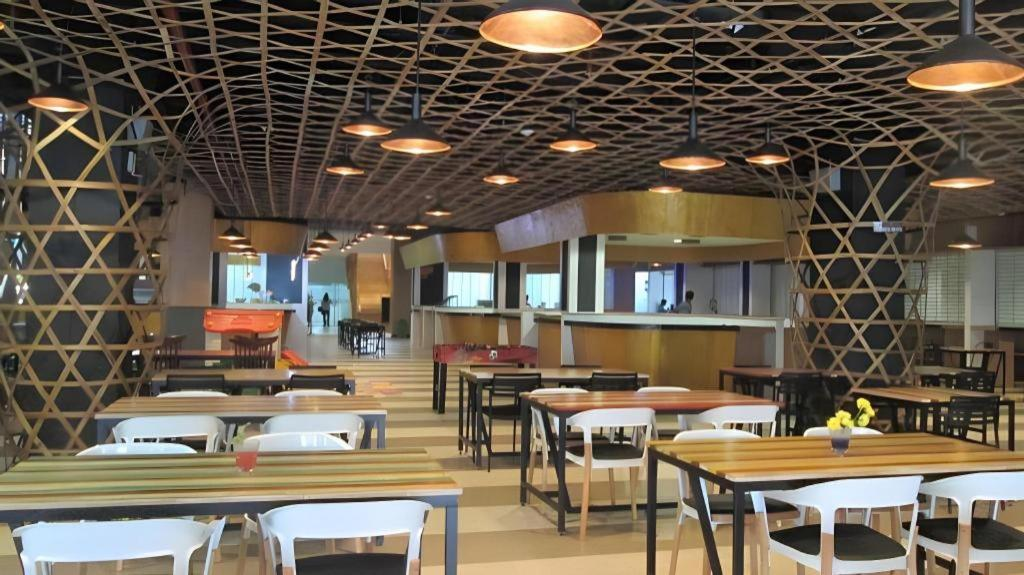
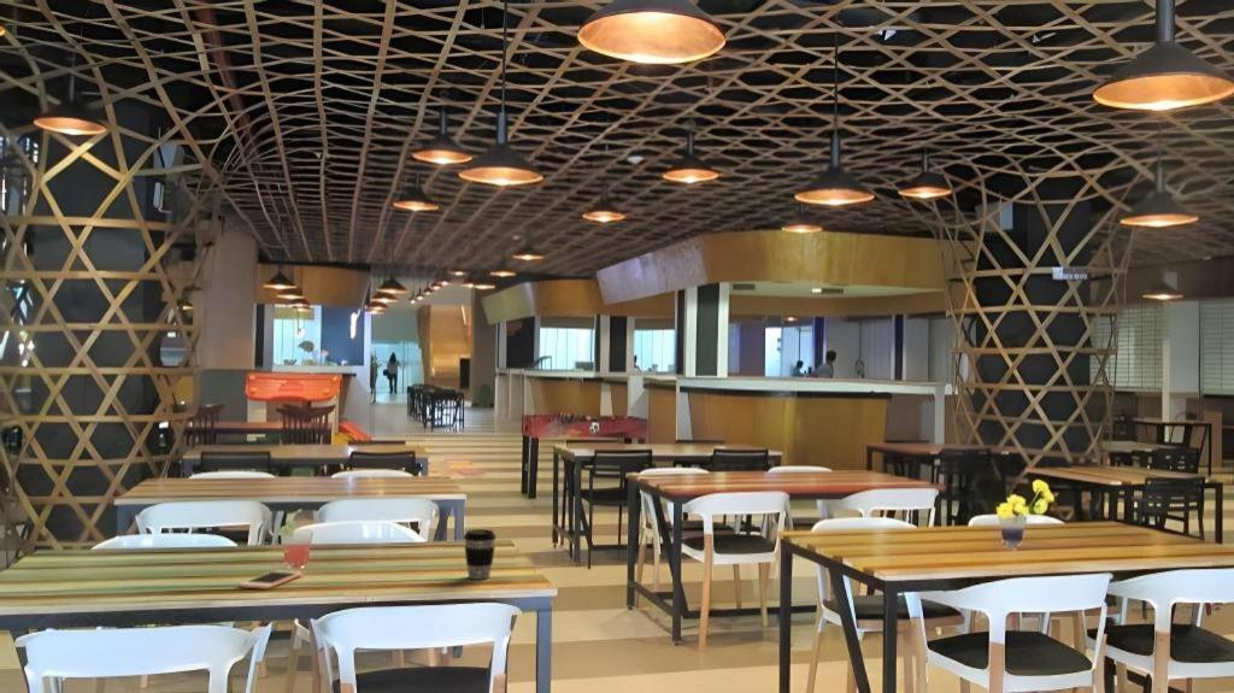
+ coffee cup (478, 553)
+ cell phone (271, 579)
